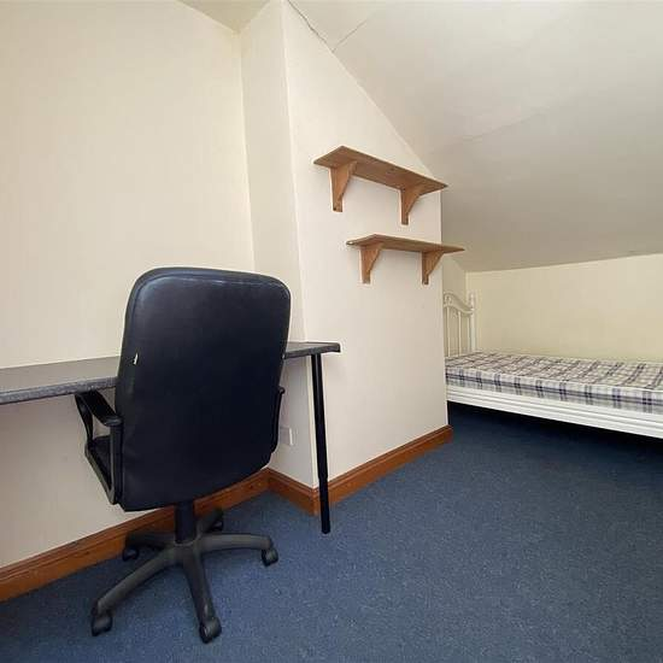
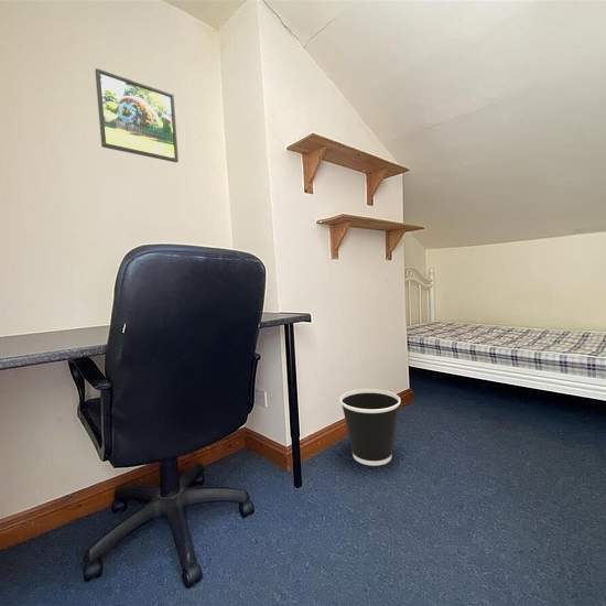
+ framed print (139, 119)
+ wastebasket (370, 426)
